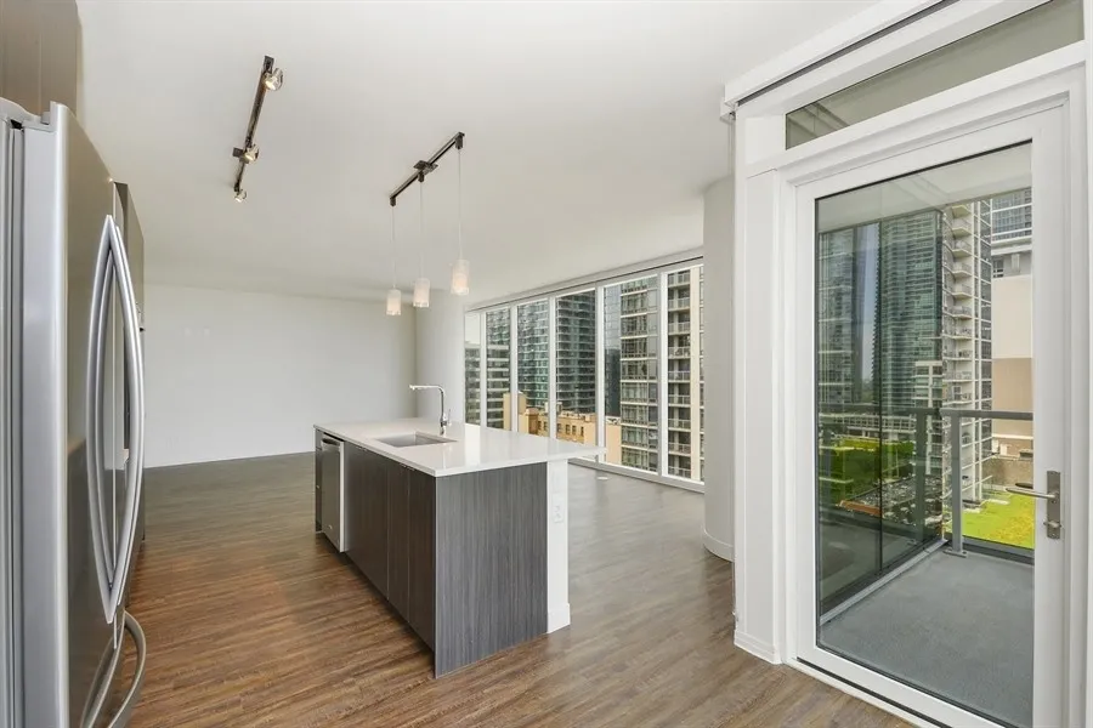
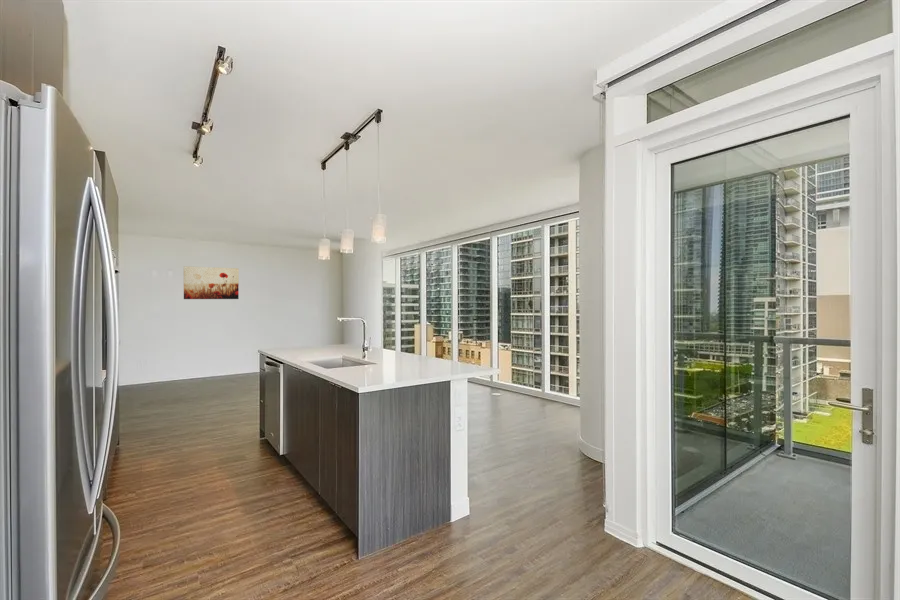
+ wall art (212, 283)
